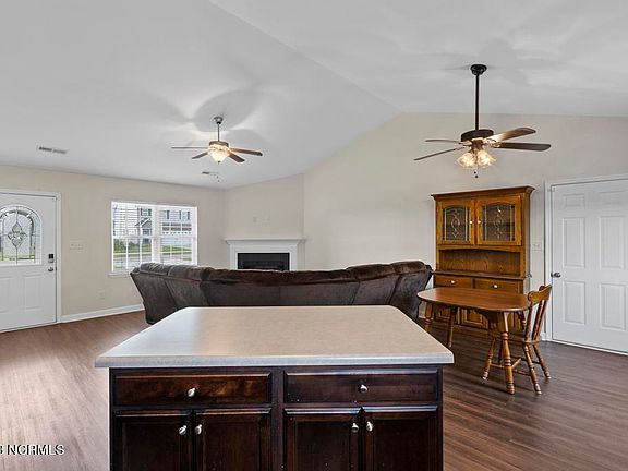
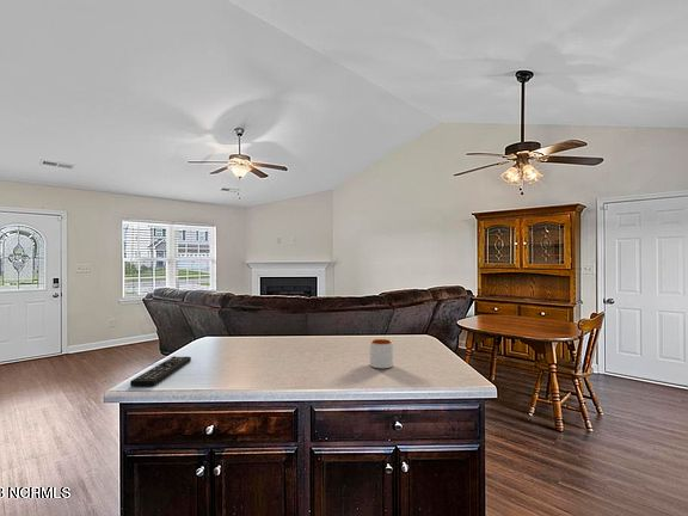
+ remote control (164, 368)
+ mug (380, 352)
